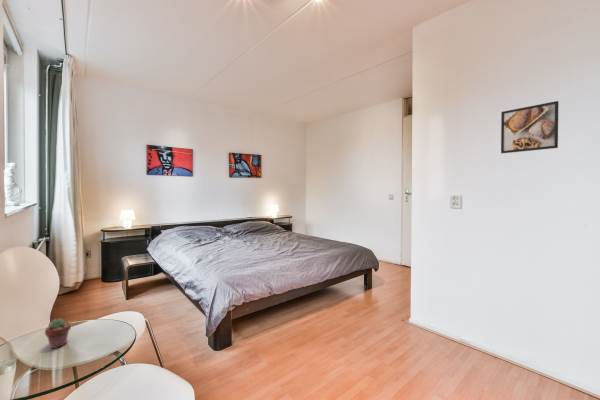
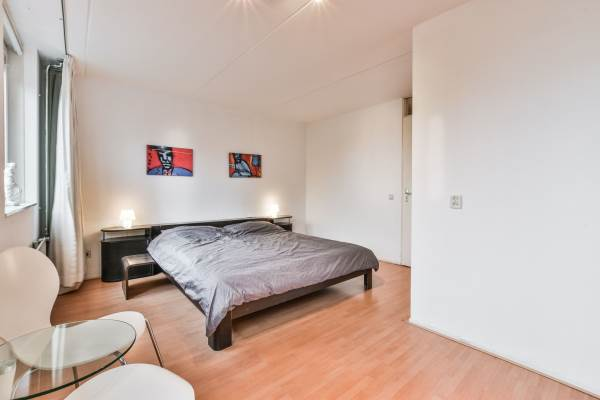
- potted succulent (58, 331)
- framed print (528, 128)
